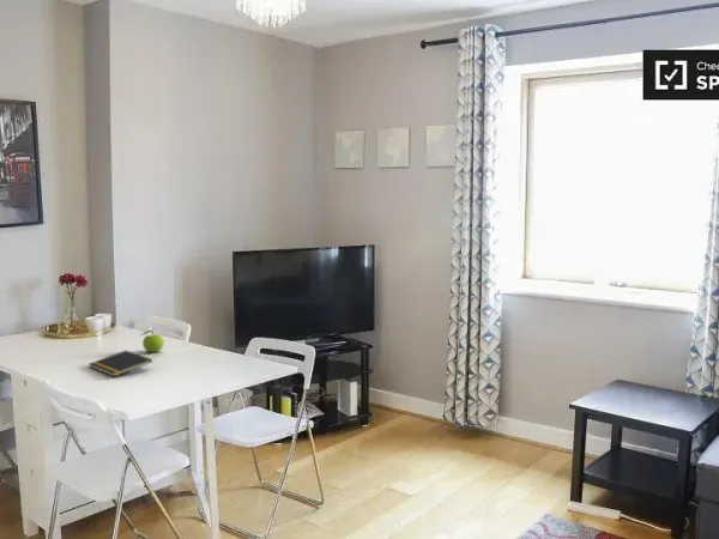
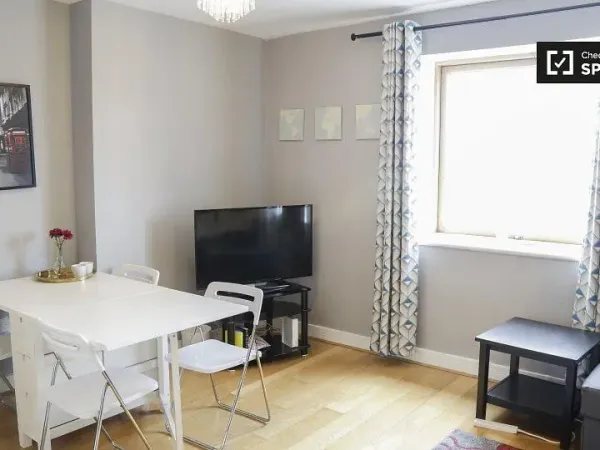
- fruit (150, 340)
- notepad (120, 362)
